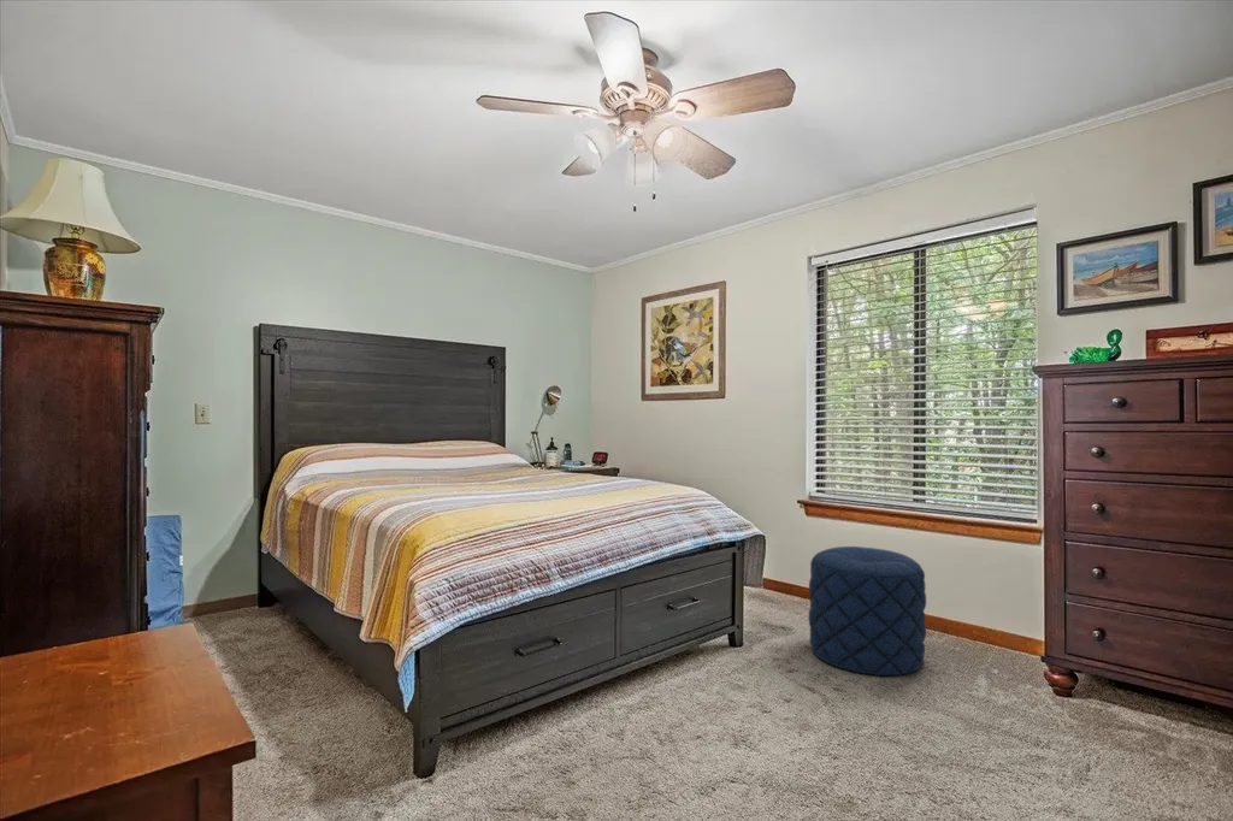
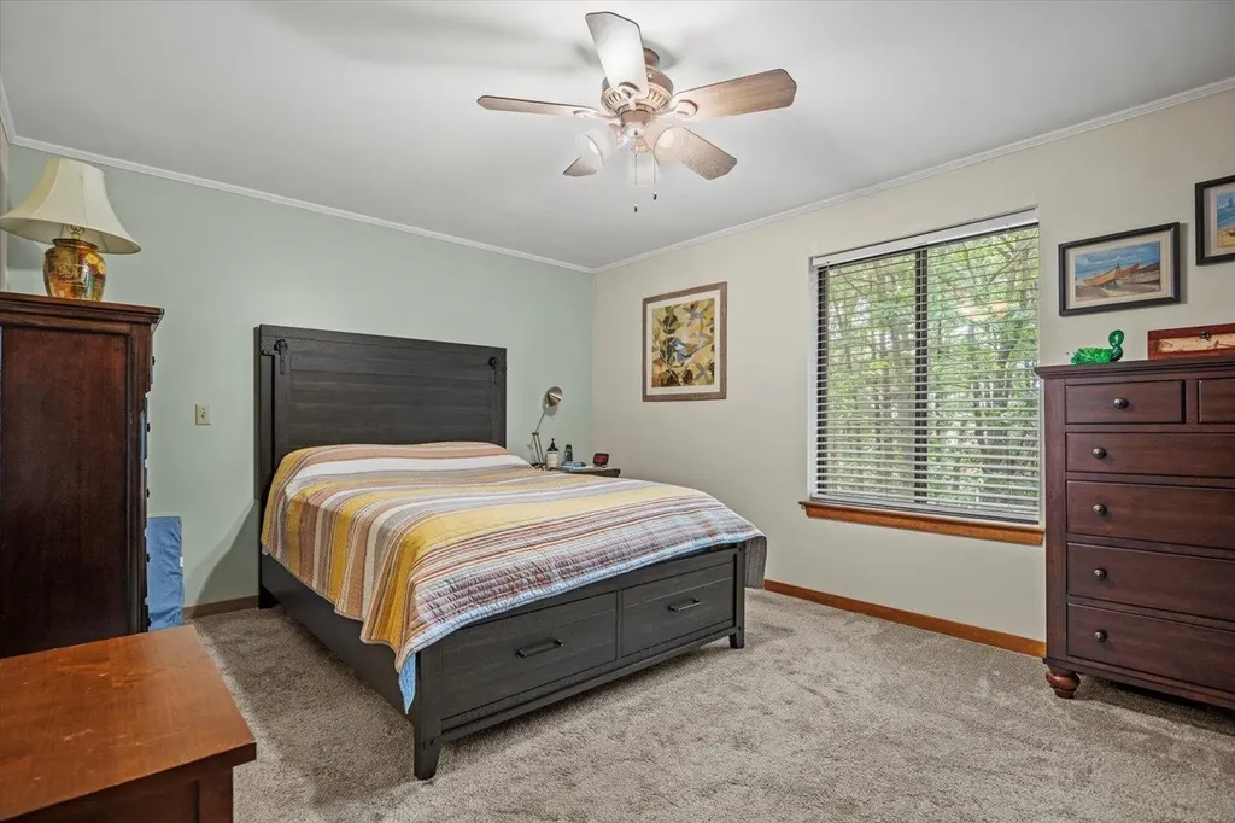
- pouf (865, 604)
